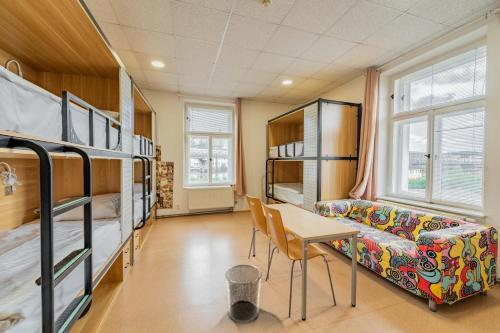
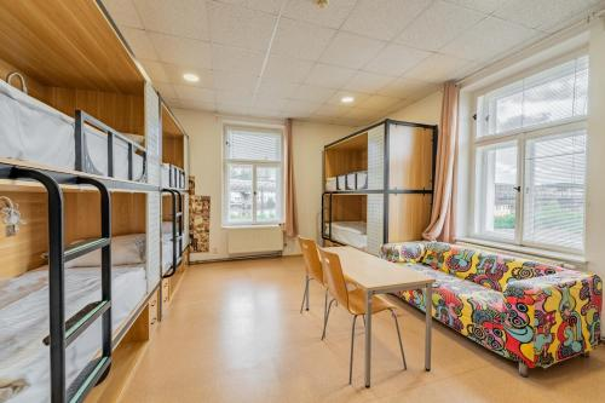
- waste bin (243, 292)
